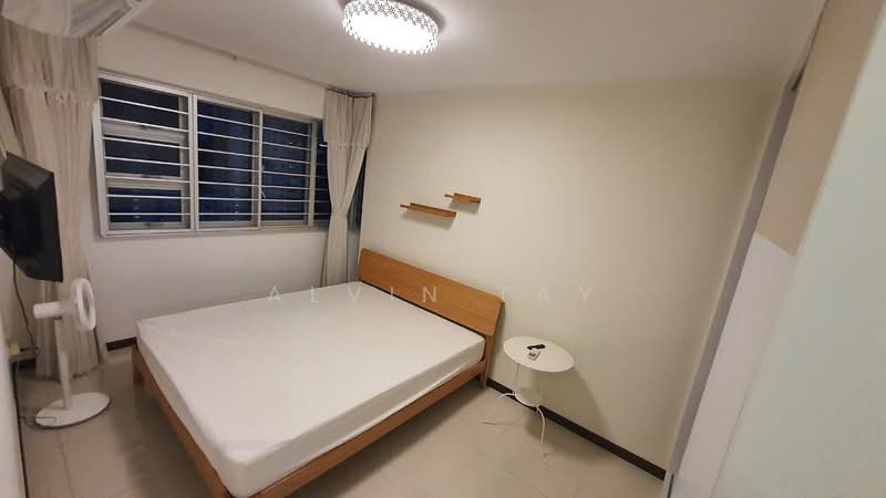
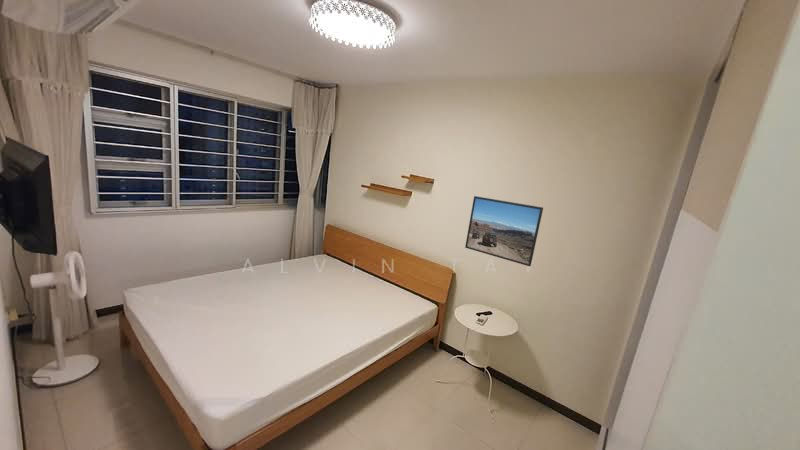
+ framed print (500, 229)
